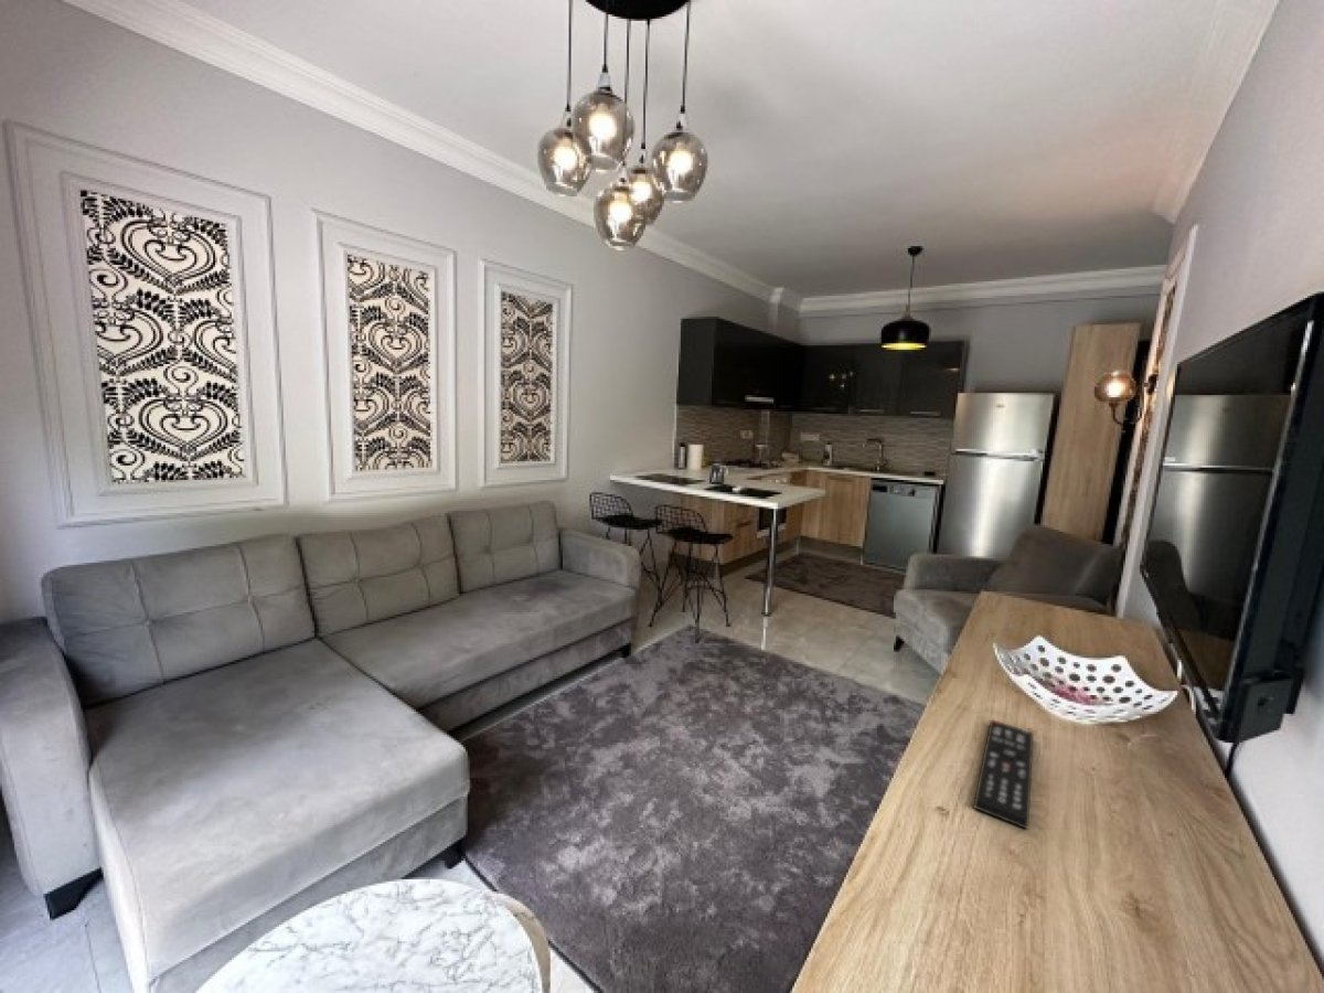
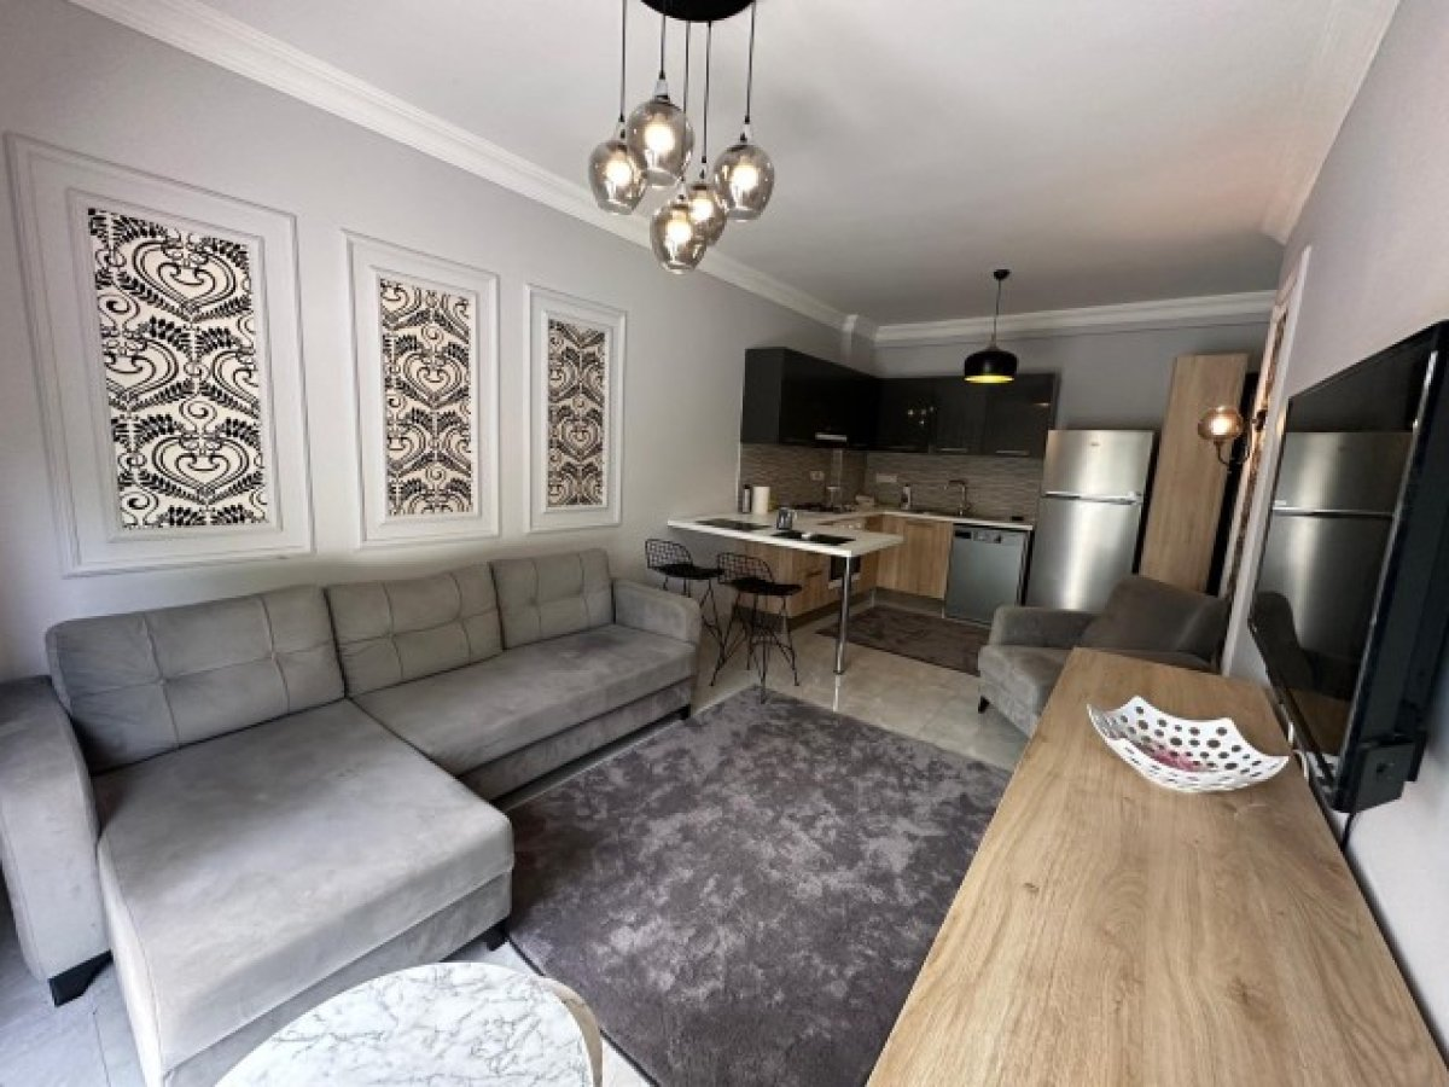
- remote control (1006, 765)
